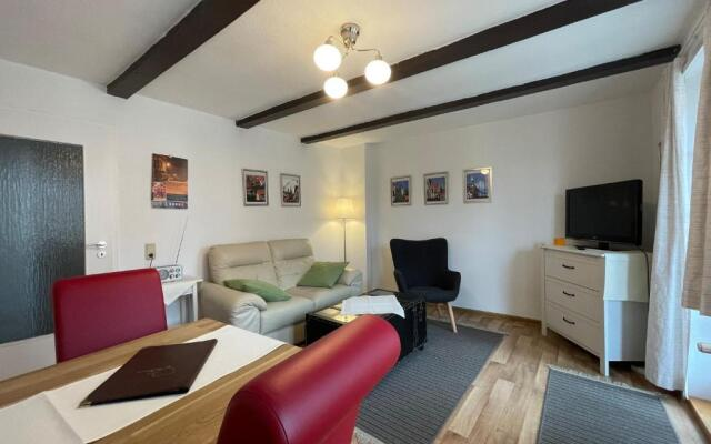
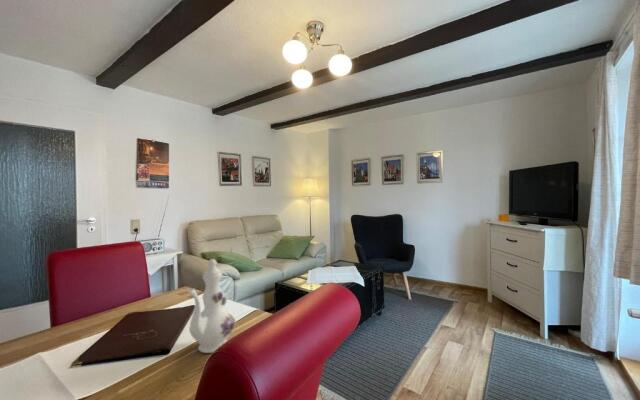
+ chinaware (208, 304)
